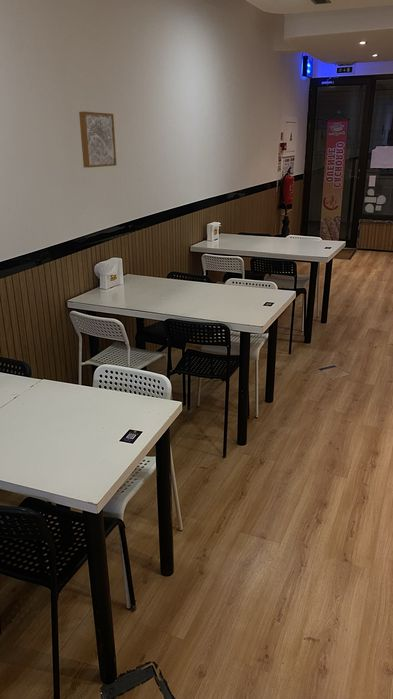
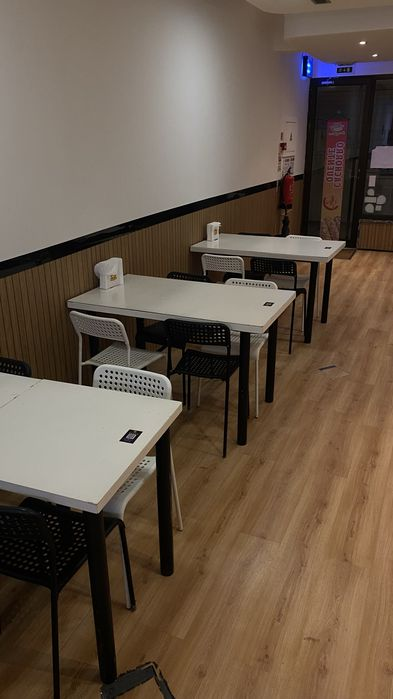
- wall art (98, 140)
